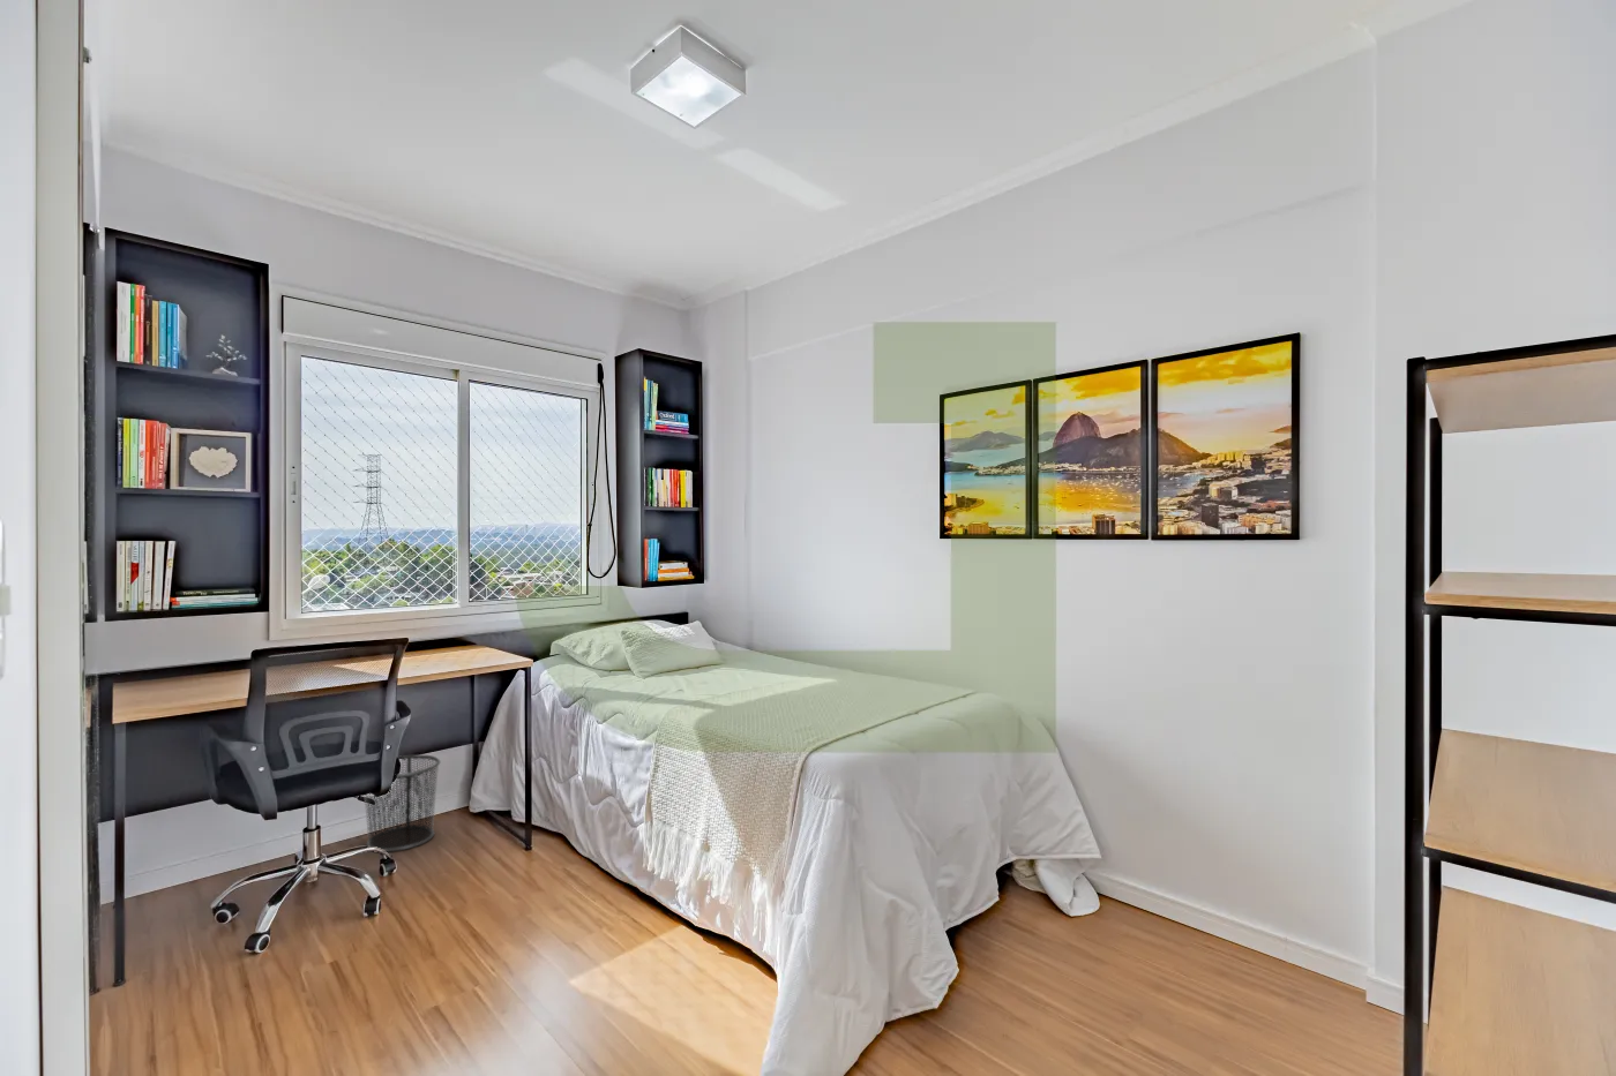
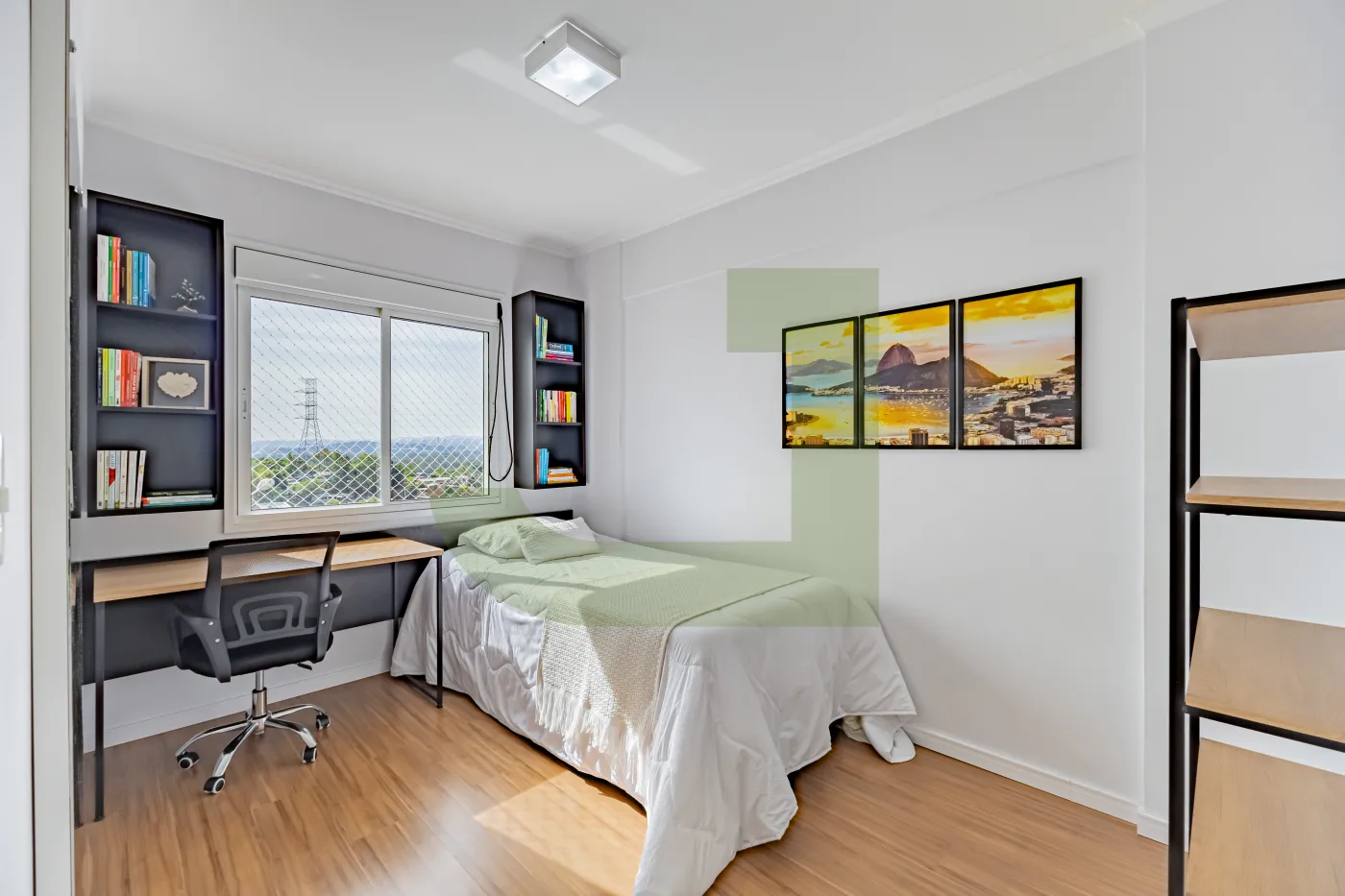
- waste bin (400, 801)
